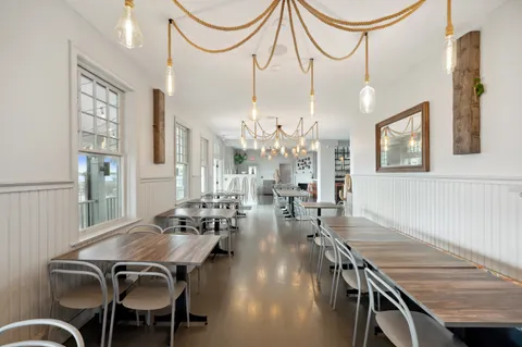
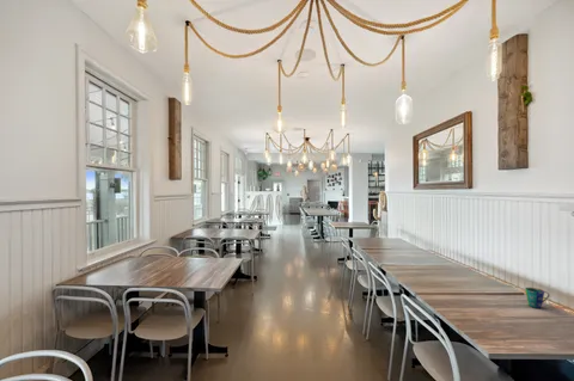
+ cup (537, 297)
